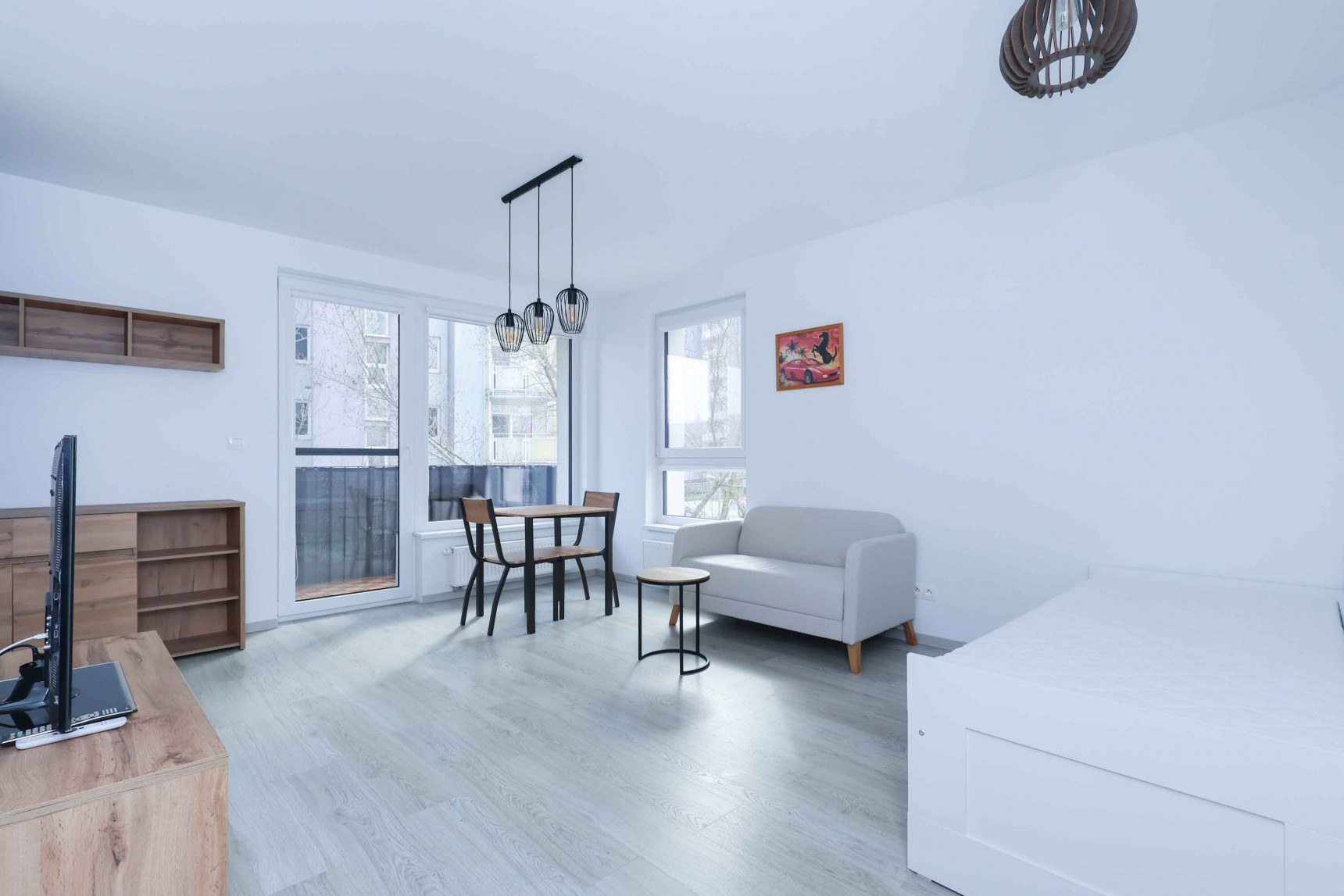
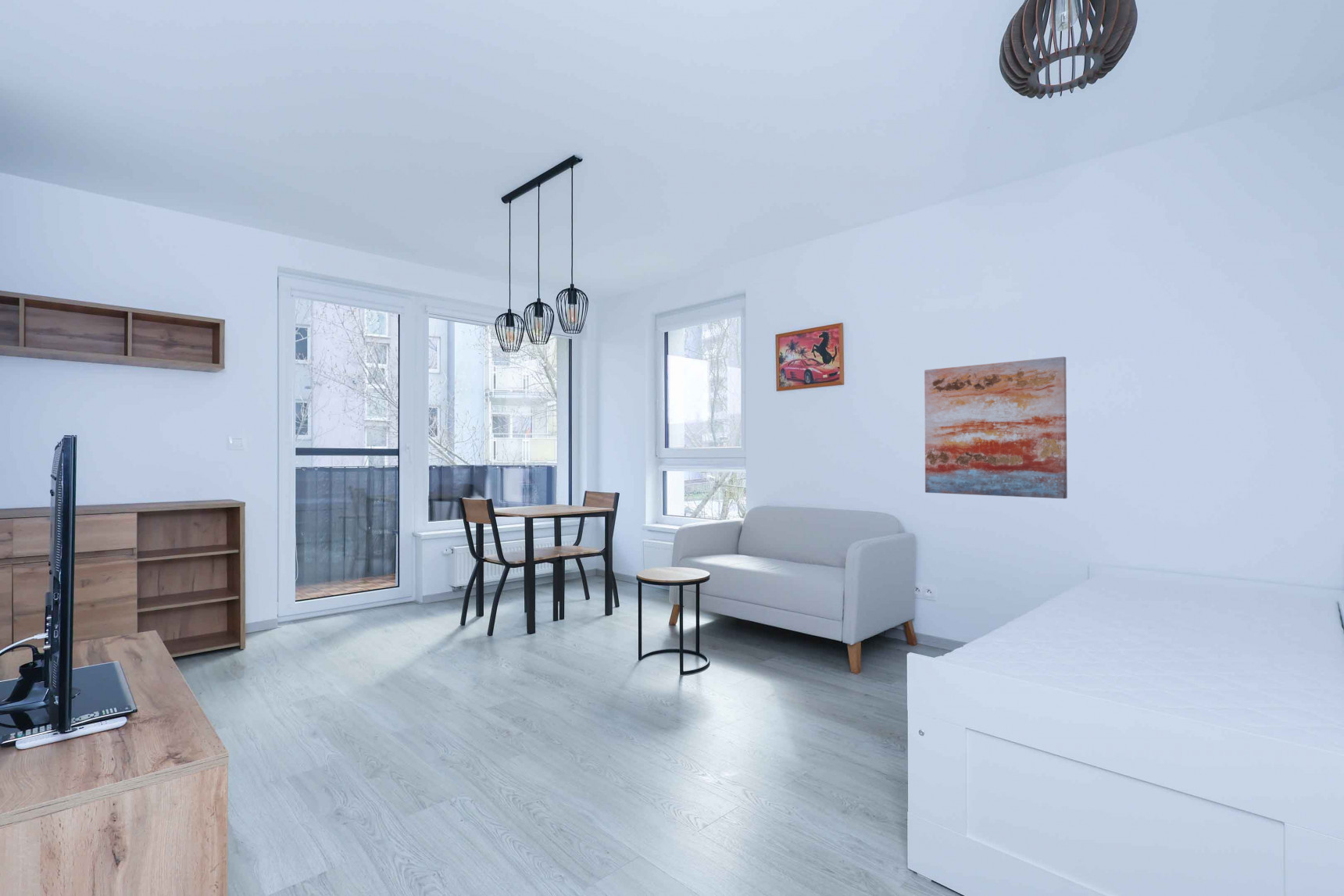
+ wall art (990, 429)
